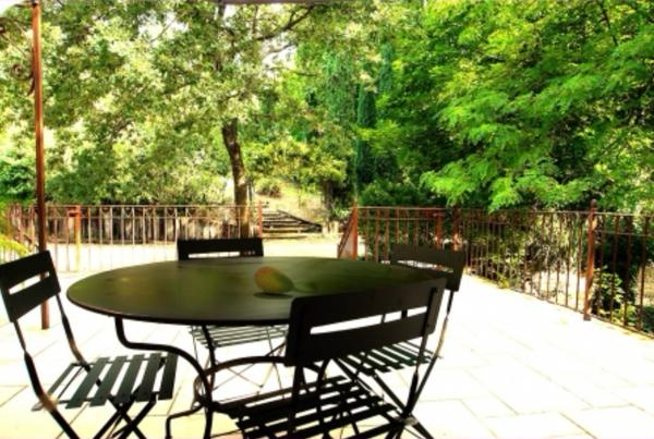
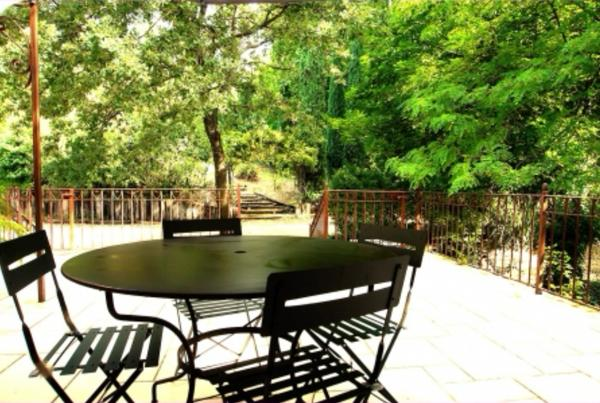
- fruit (272, 280)
